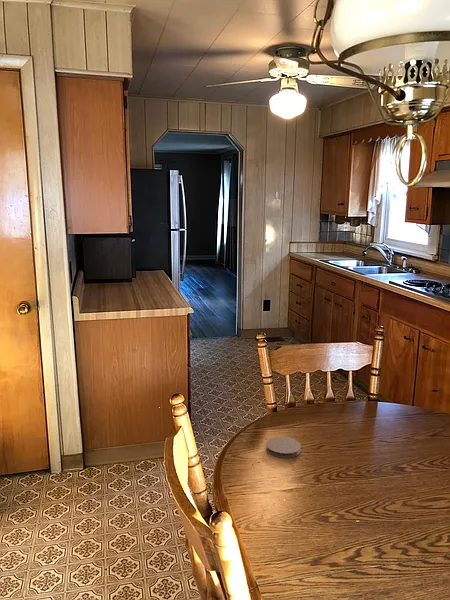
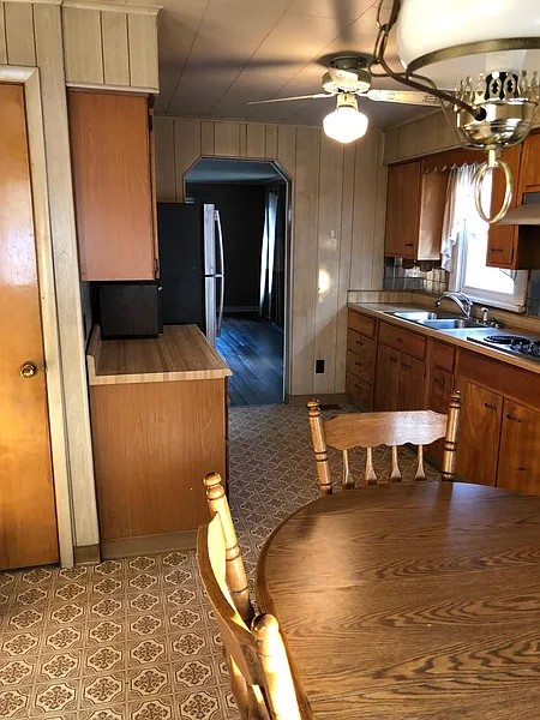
- coaster (283, 446)
